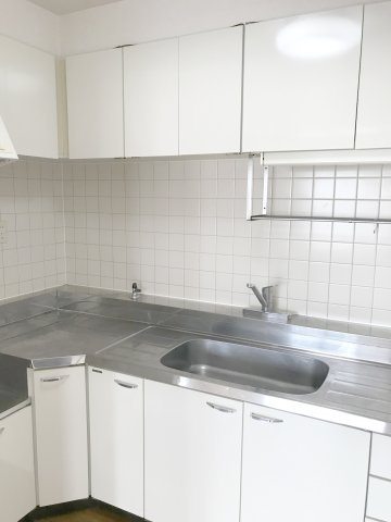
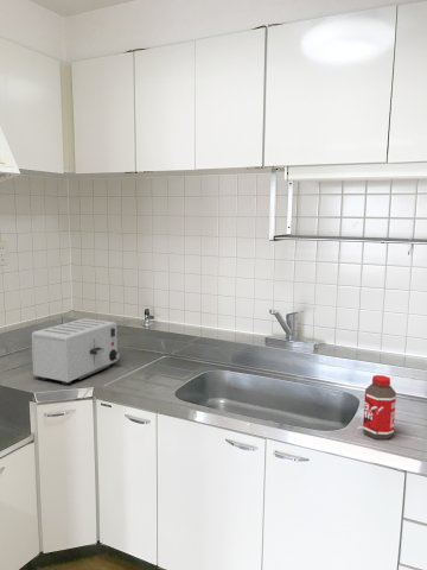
+ bottle (380, 405)
+ toaster (79, 349)
